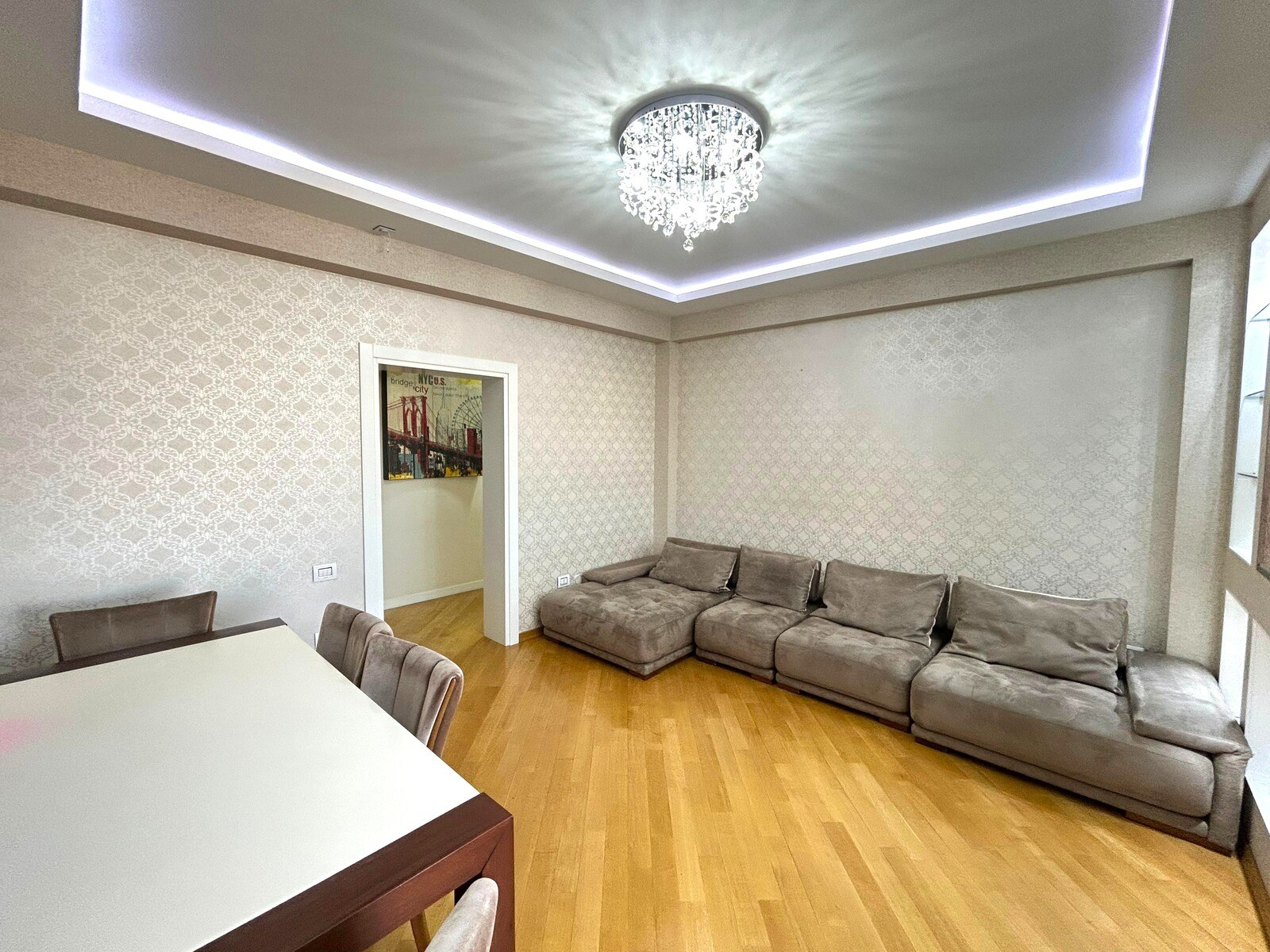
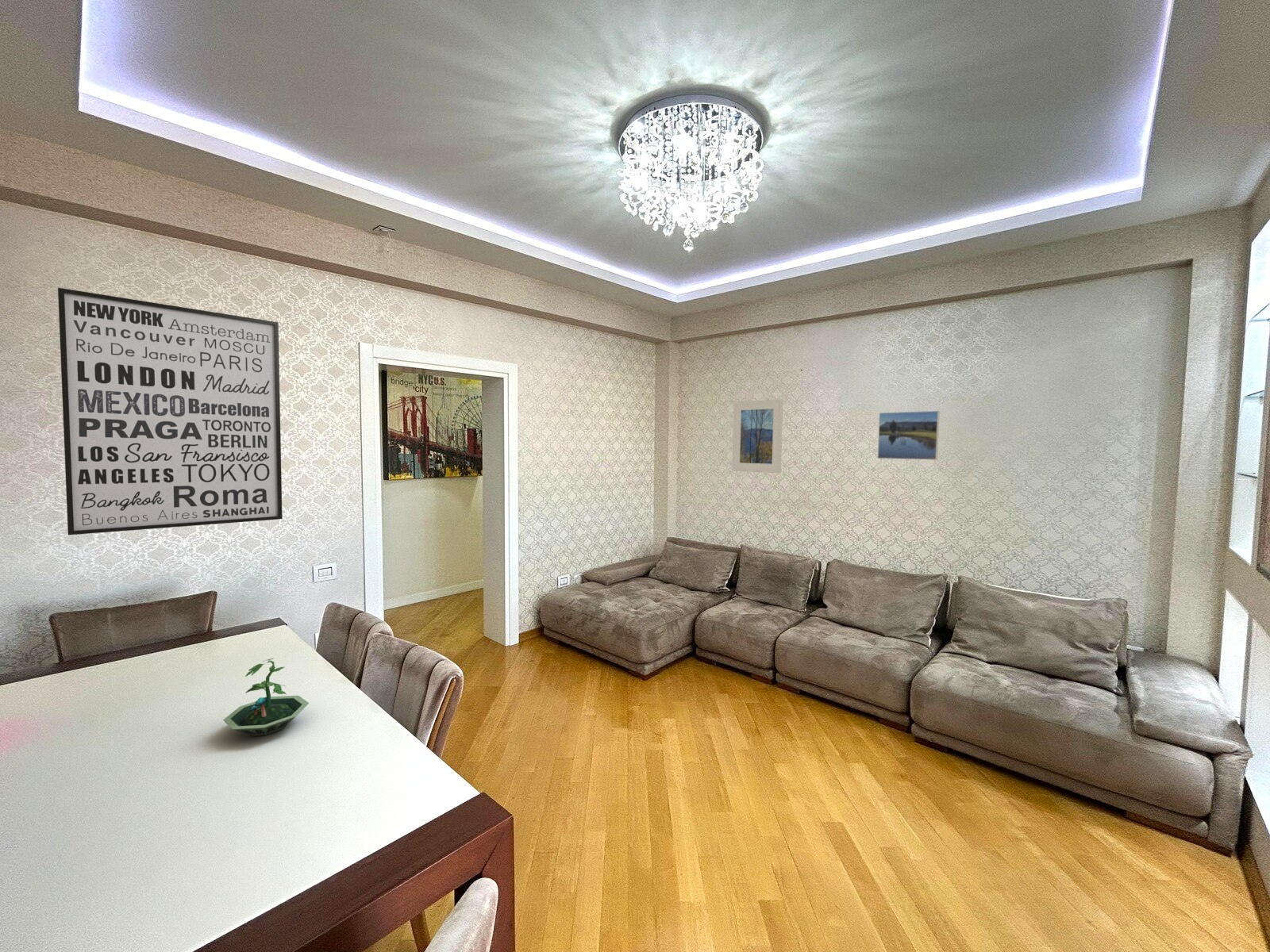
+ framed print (907, 436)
+ wall art (183, 417)
+ terrarium (267, 674)
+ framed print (756, 436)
